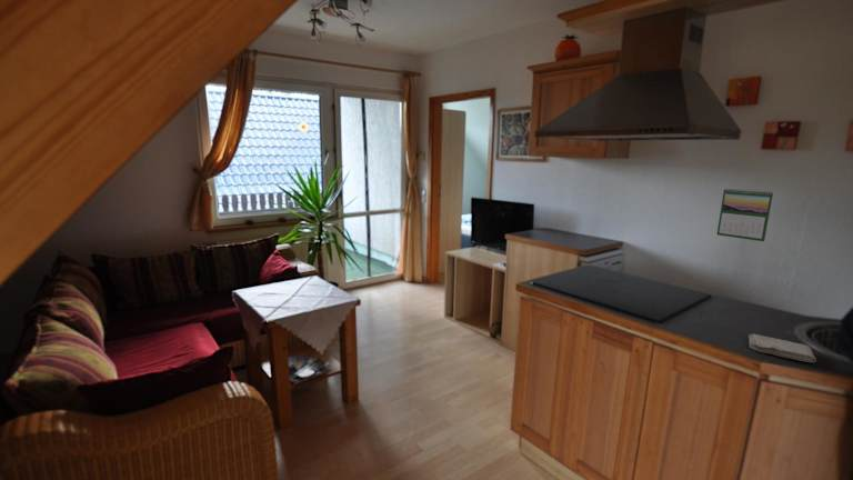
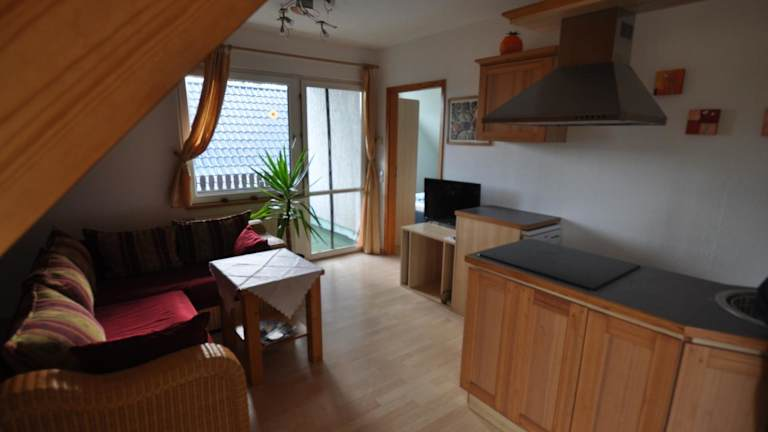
- washcloth (780, 347)
- calendar (743, 213)
